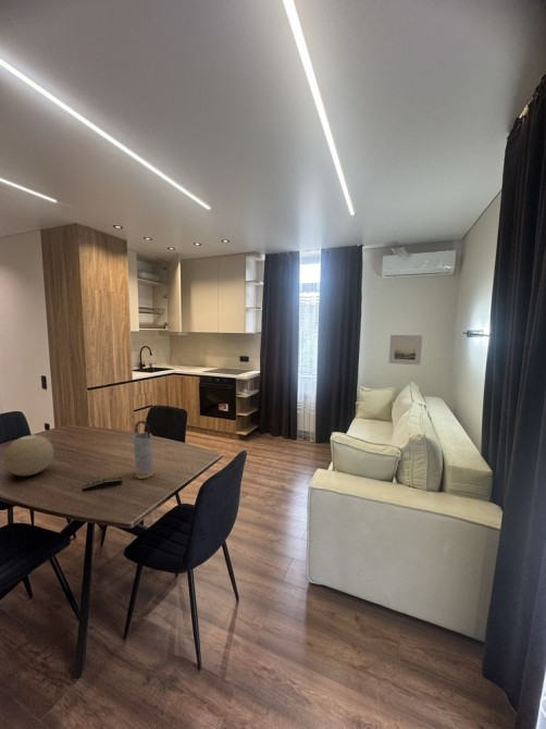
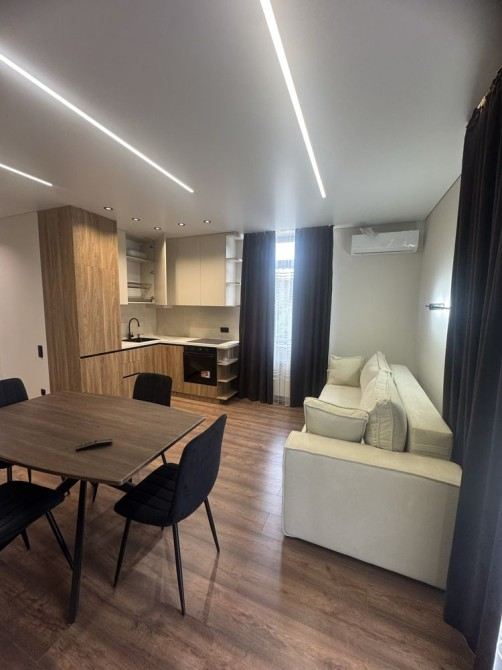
- vase (142, 447)
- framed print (405, 349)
- decorative orb (29, 455)
